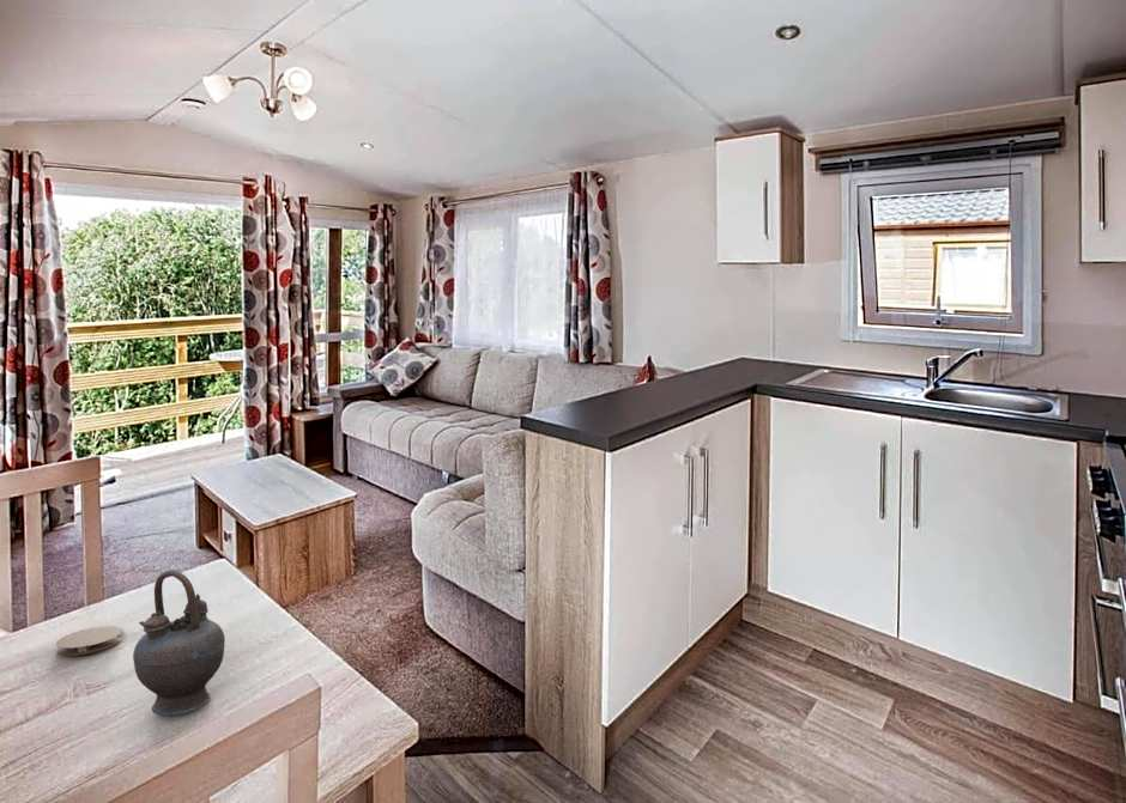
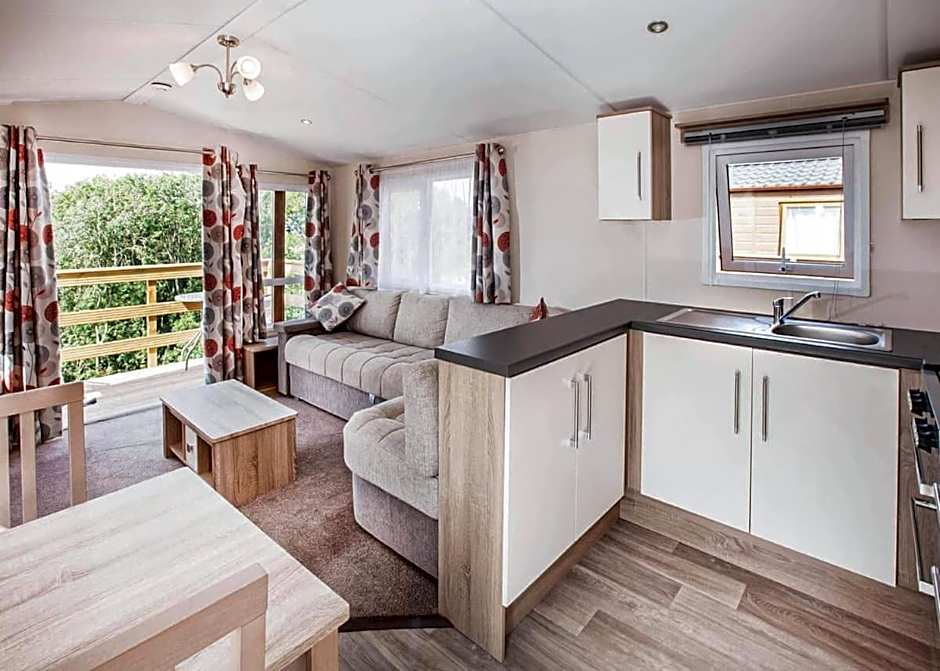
- teapot (174, 635)
- coaster (90, 639)
